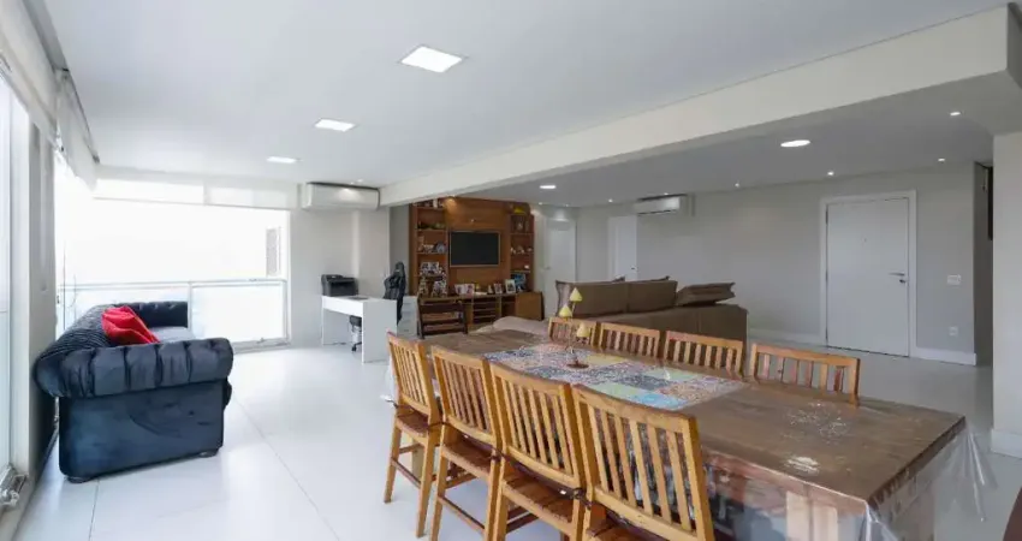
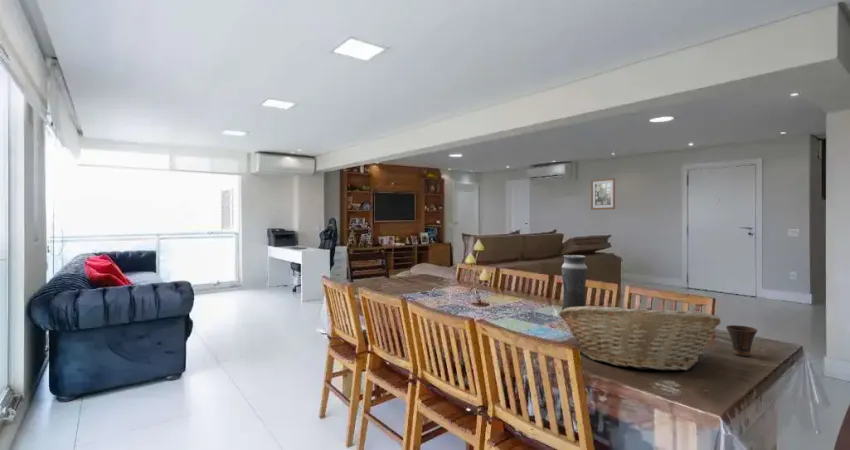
+ cup (741, 341)
+ vase (574, 287)
+ wall art (602, 194)
+ fruit basket (634, 329)
